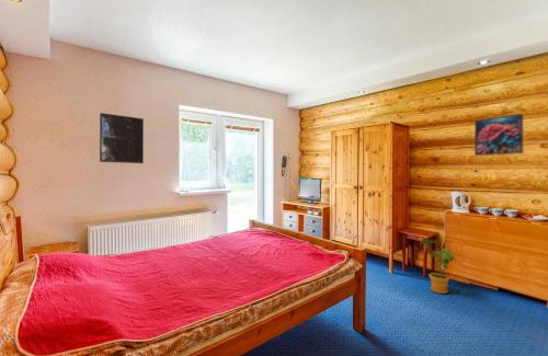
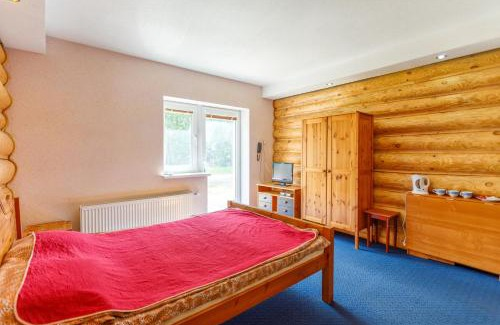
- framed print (122, 139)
- house plant (441, 263)
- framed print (498, 136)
